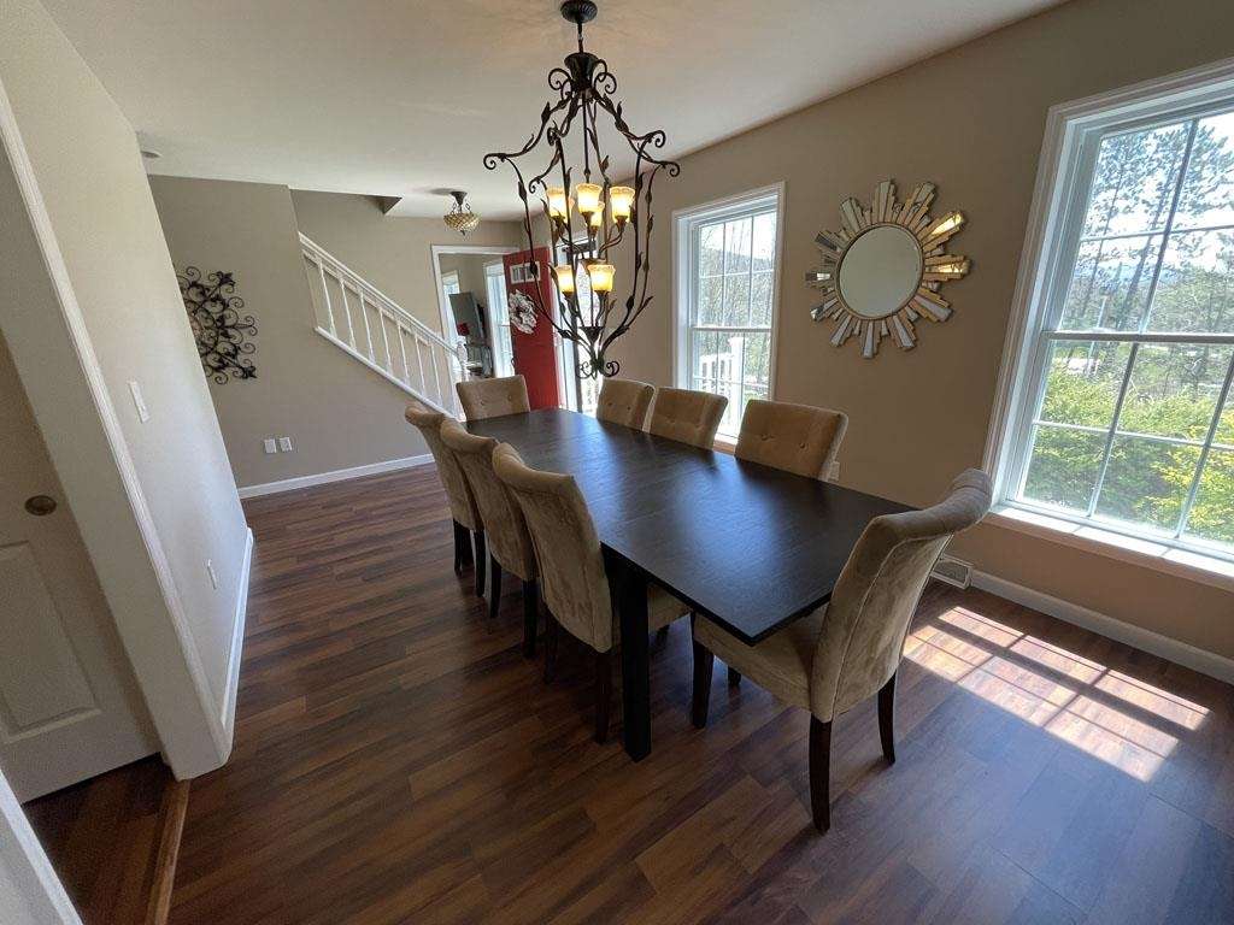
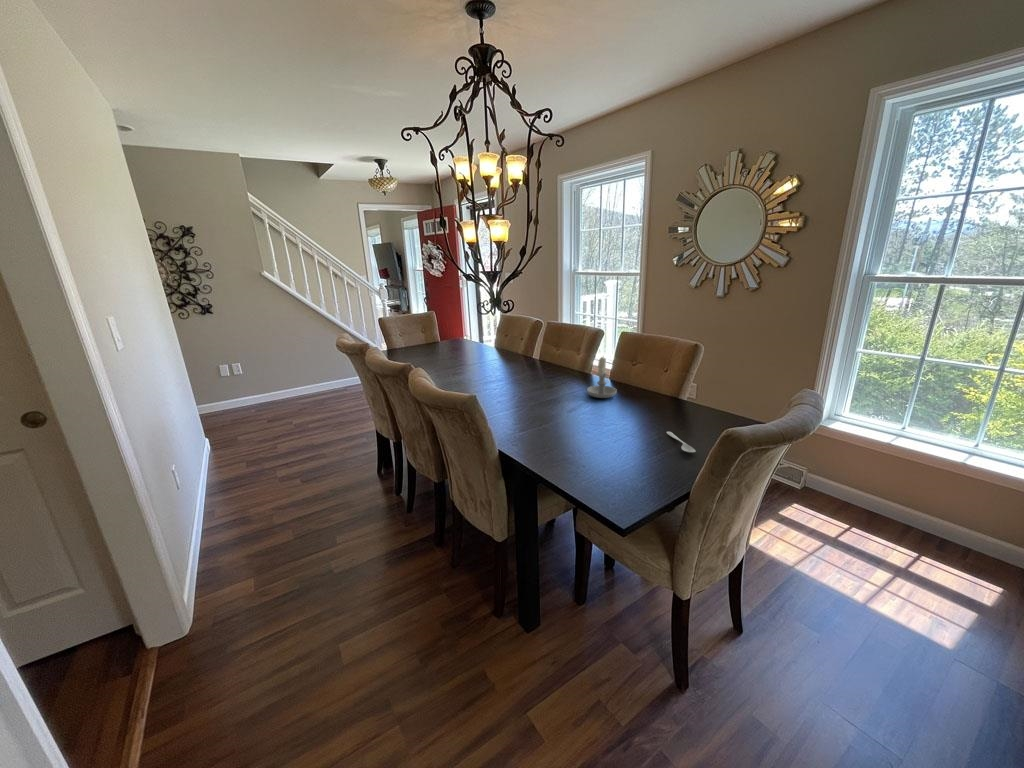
+ candle (602, 375)
+ spoon (679, 440)
